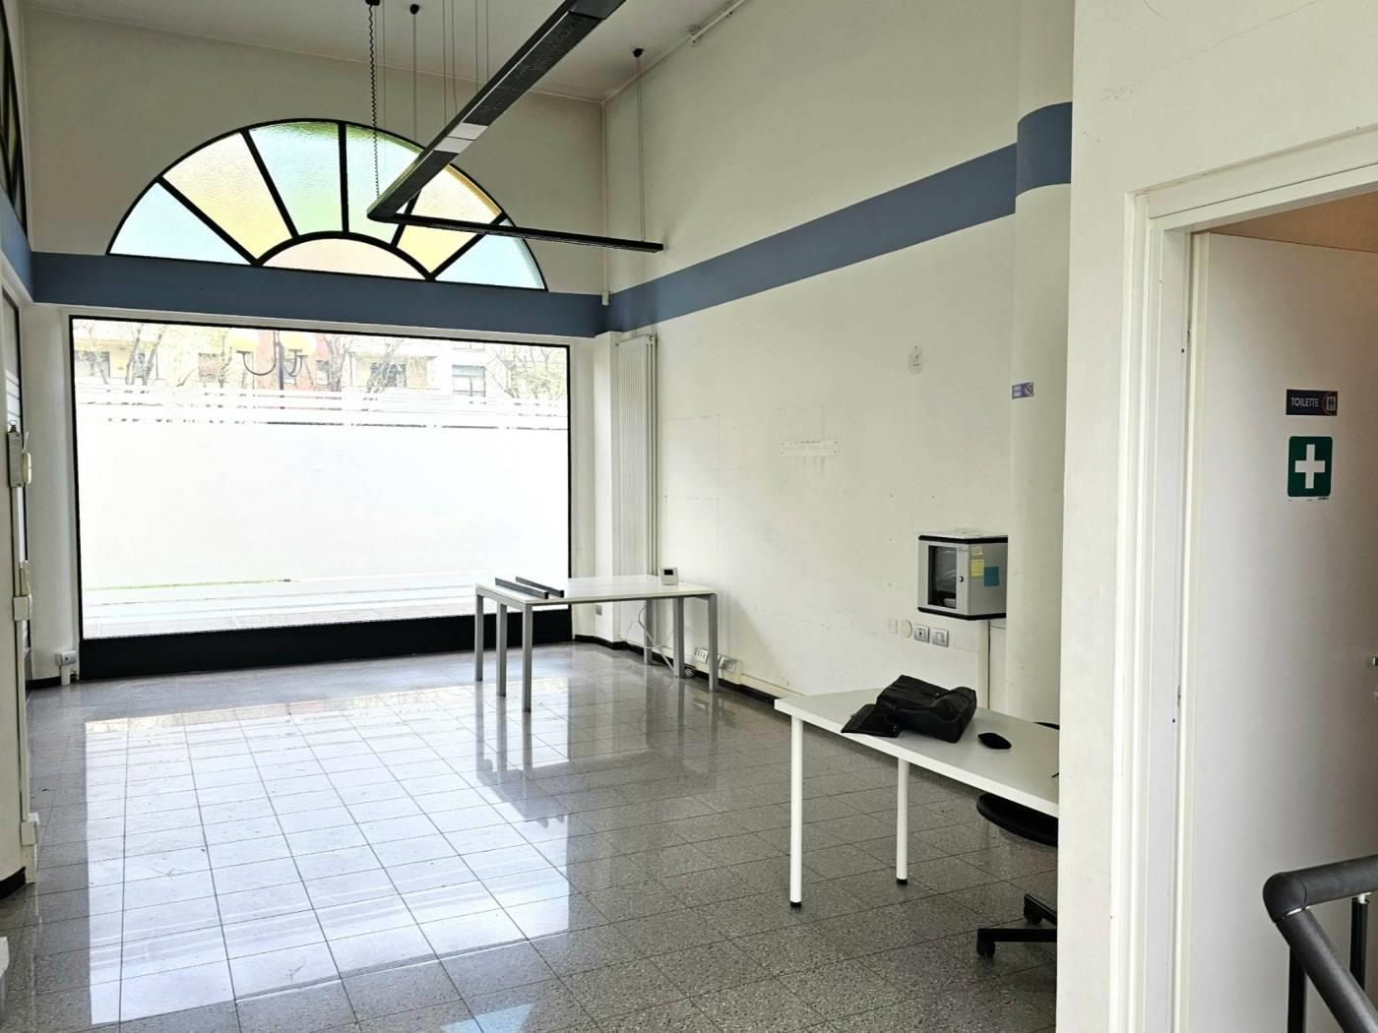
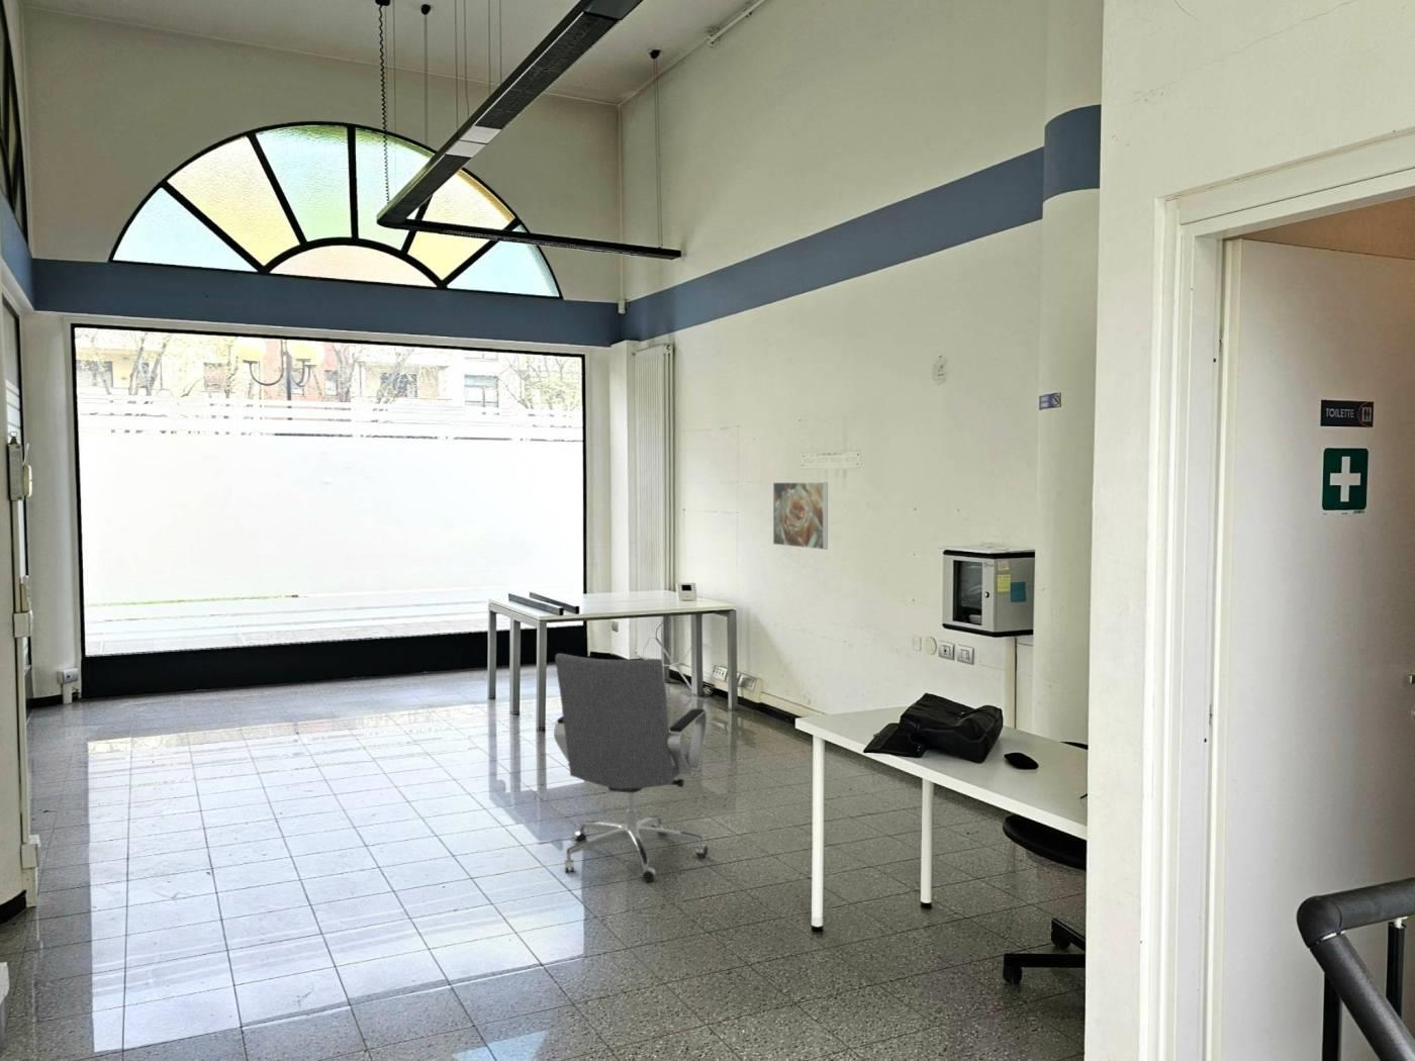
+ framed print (799, 514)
+ office chair (631, 751)
